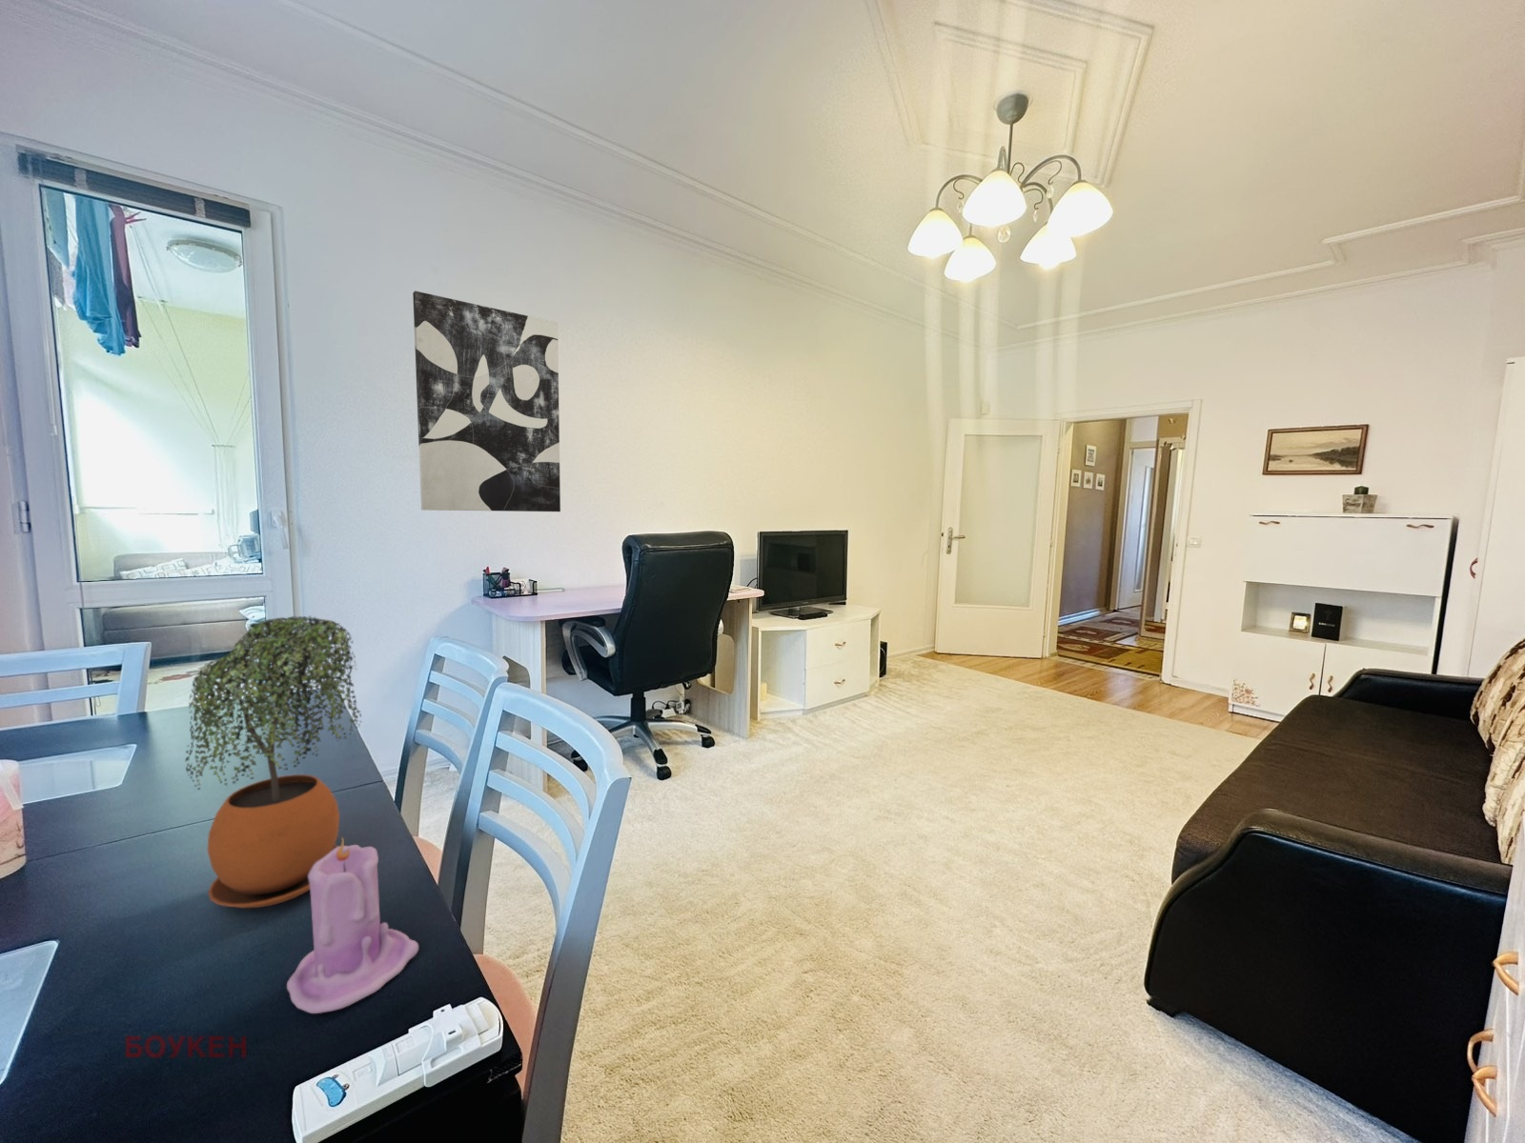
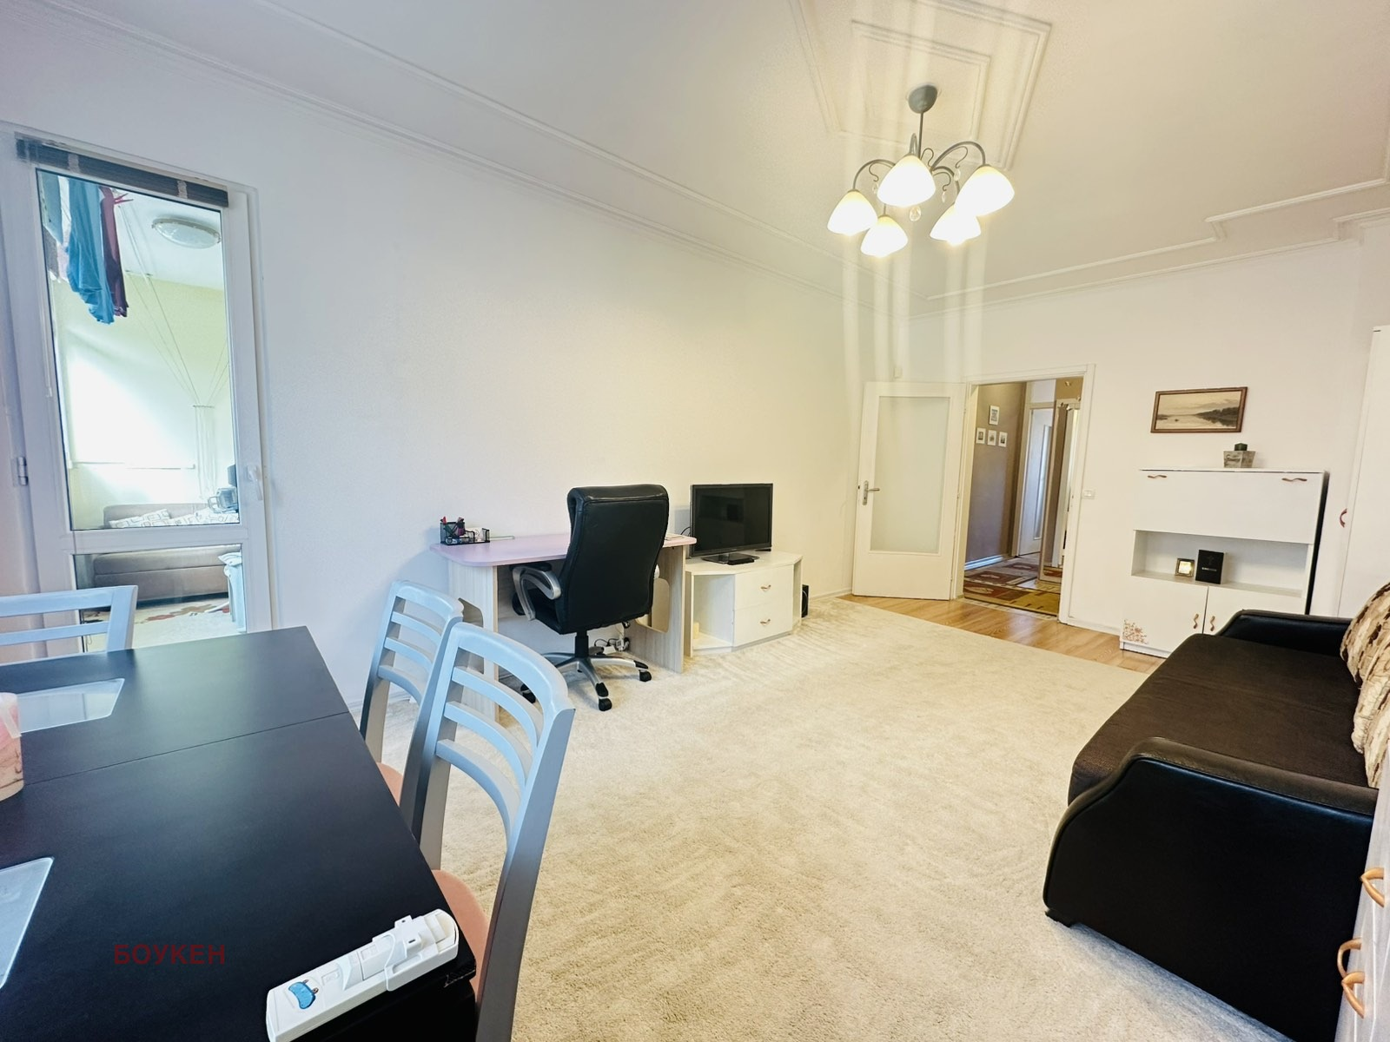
- candle (346, 904)
- potted plant (279, 753)
- wall art (492, 412)
